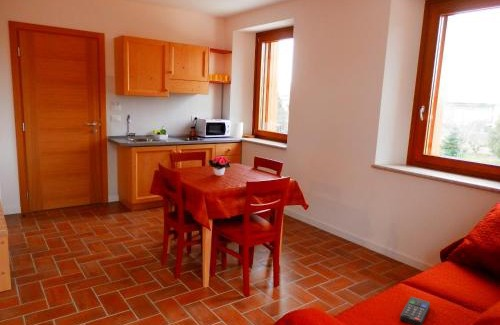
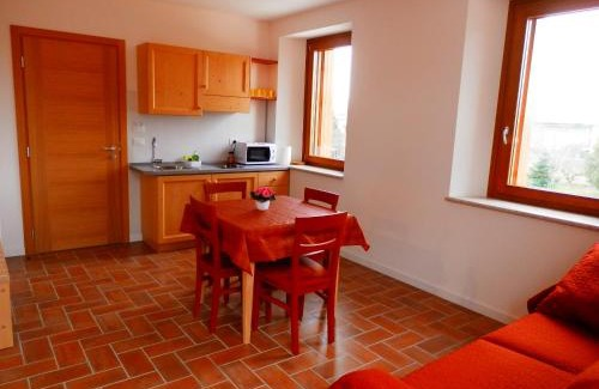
- remote control (415, 310)
